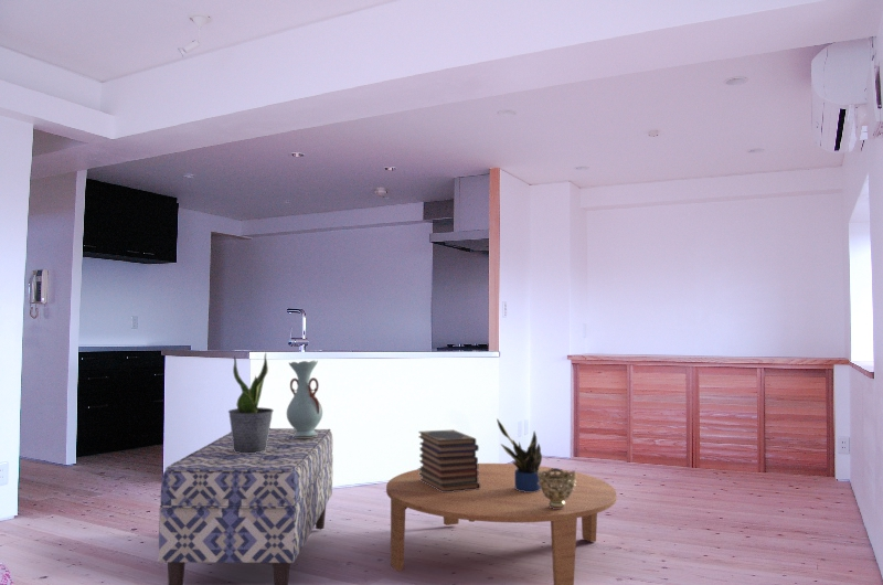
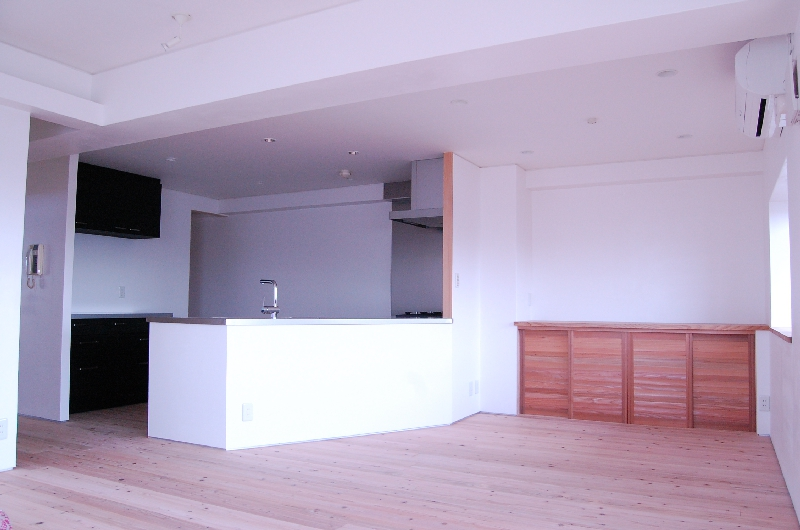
- decorative vase (306, 398)
- potted plant (251, 401)
- potted plant (520, 454)
- coffee table (499, 519)
- bench (259, 501)
- decorative bowl (556, 488)
- book stack (447, 458)
